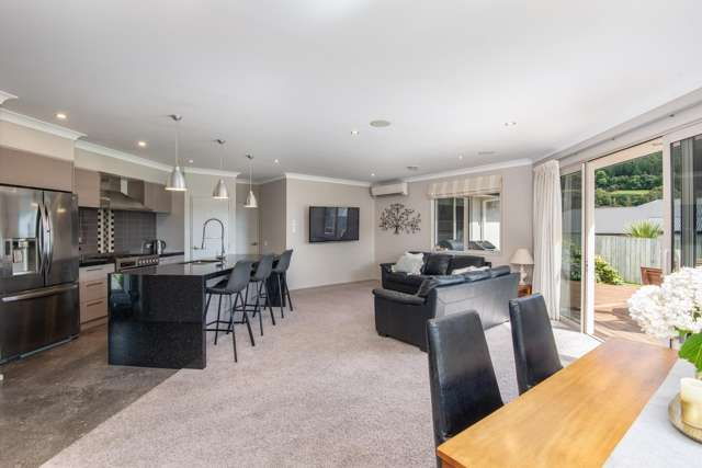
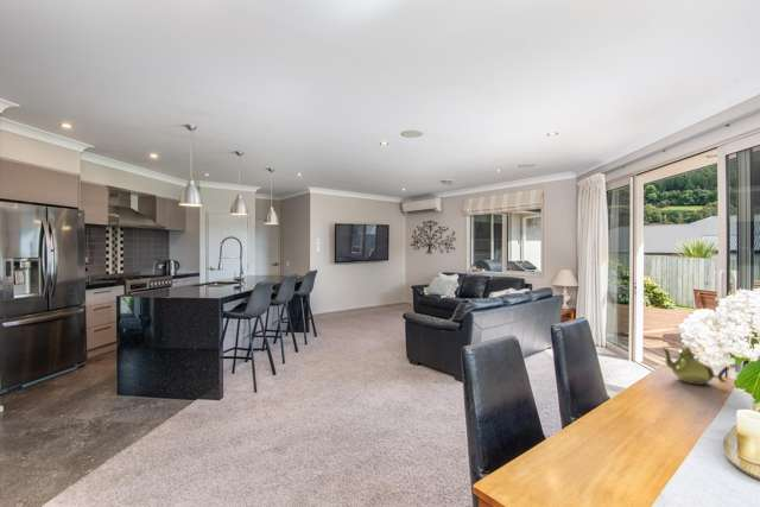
+ teapot (692, 355)
